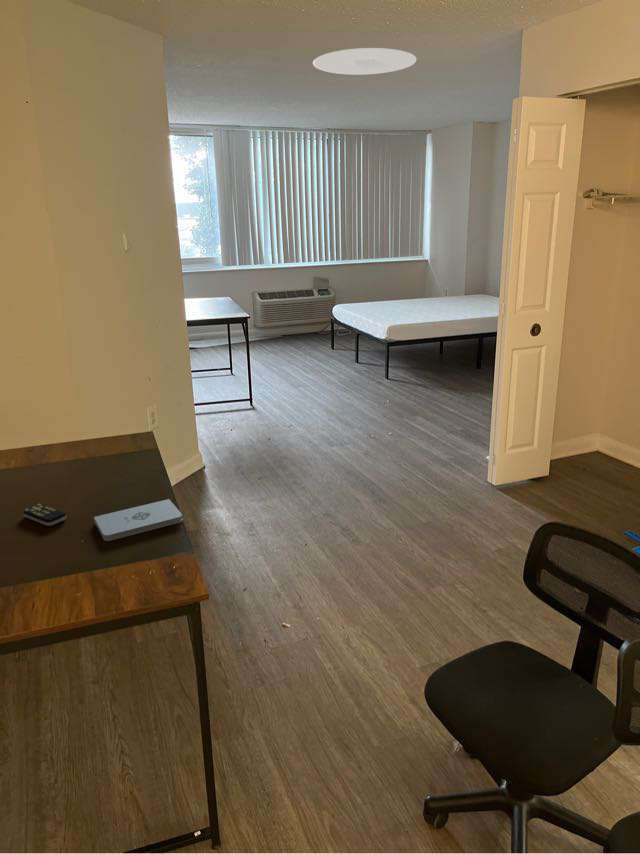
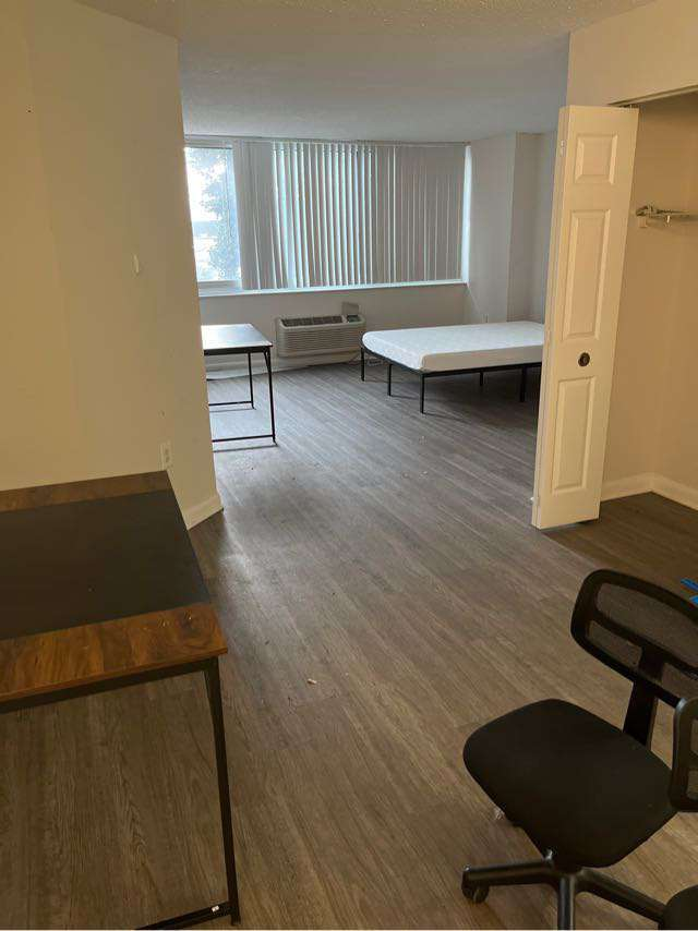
- remote control (44, 514)
- ceiling light (364, 56)
- notepad (138, 519)
